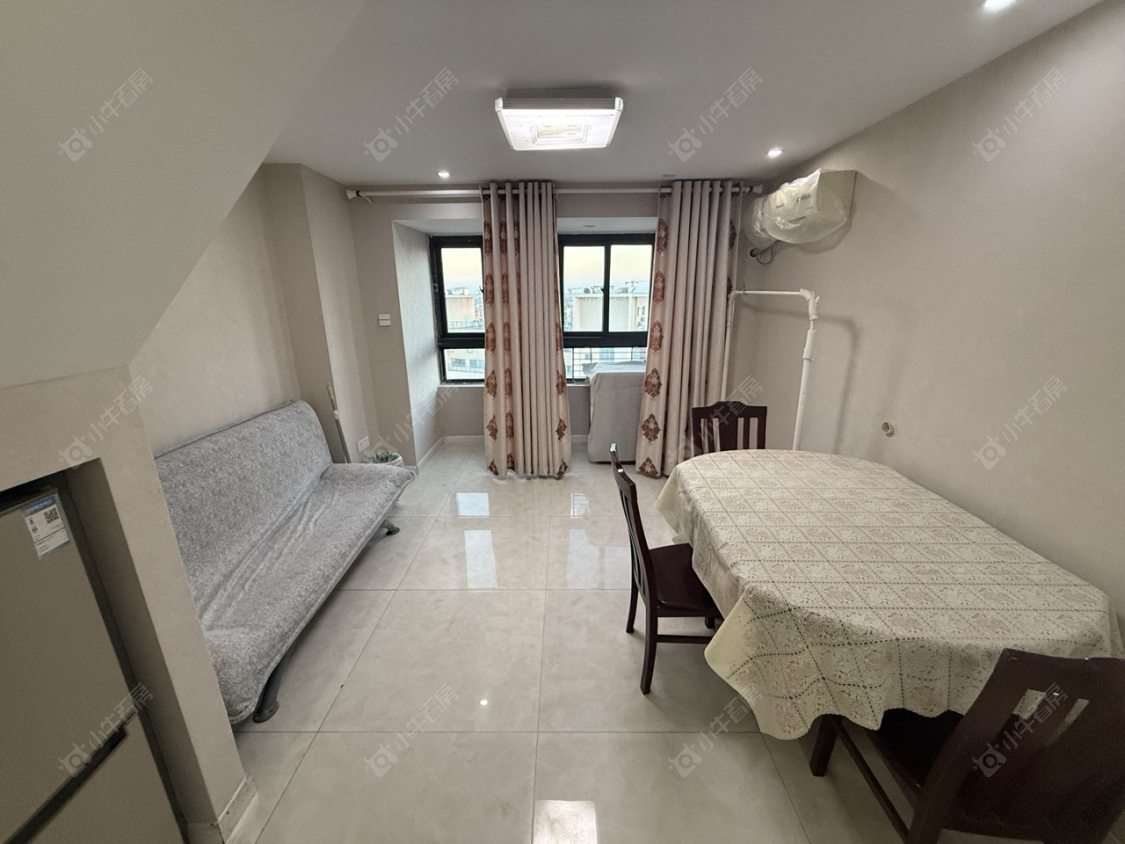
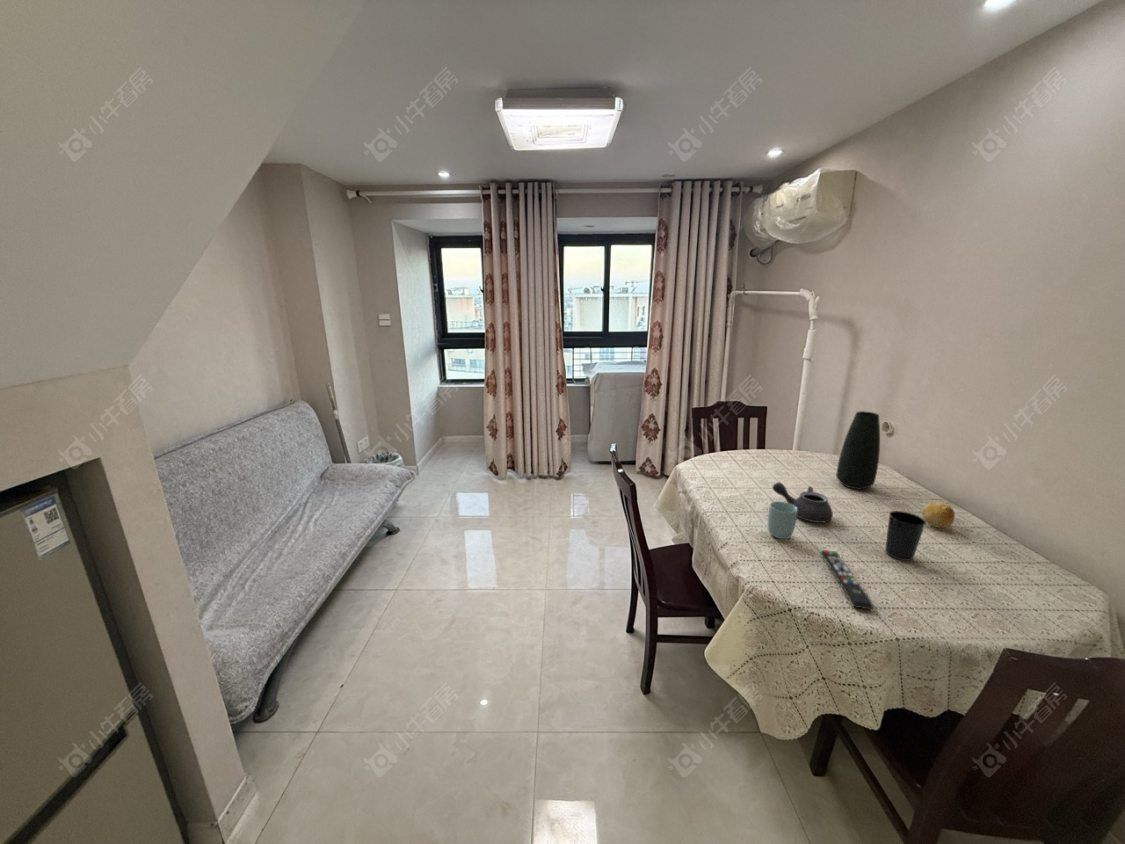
+ cup (781, 521)
+ vase (860, 450)
+ fruit (938, 514)
+ teapot (801, 499)
+ cup (902, 536)
+ remote control (844, 576)
